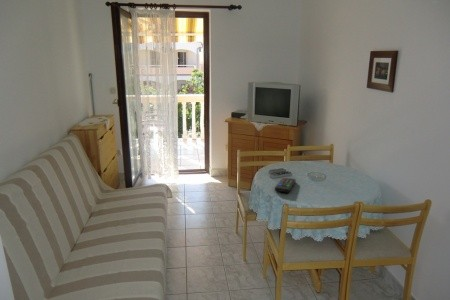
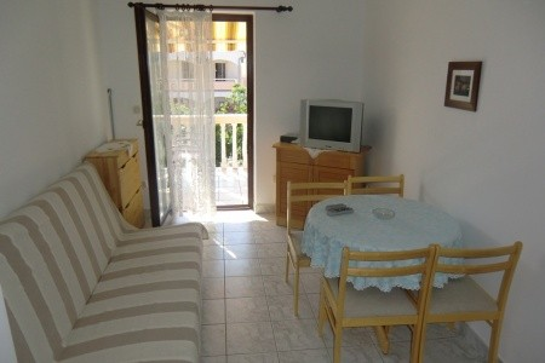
- remote control (285, 184)
